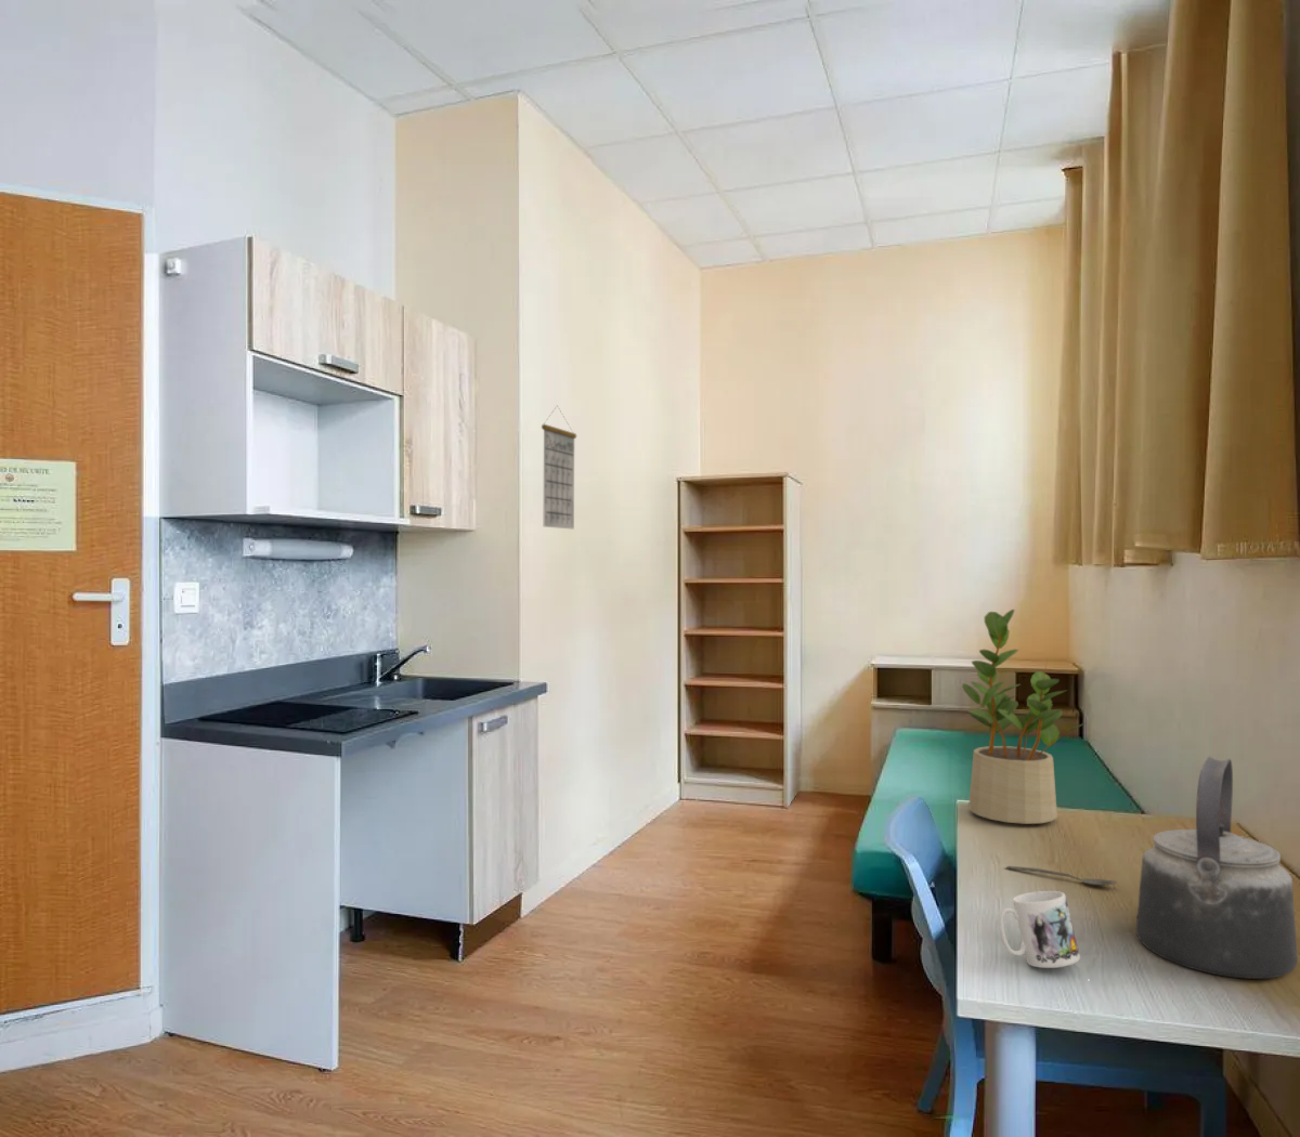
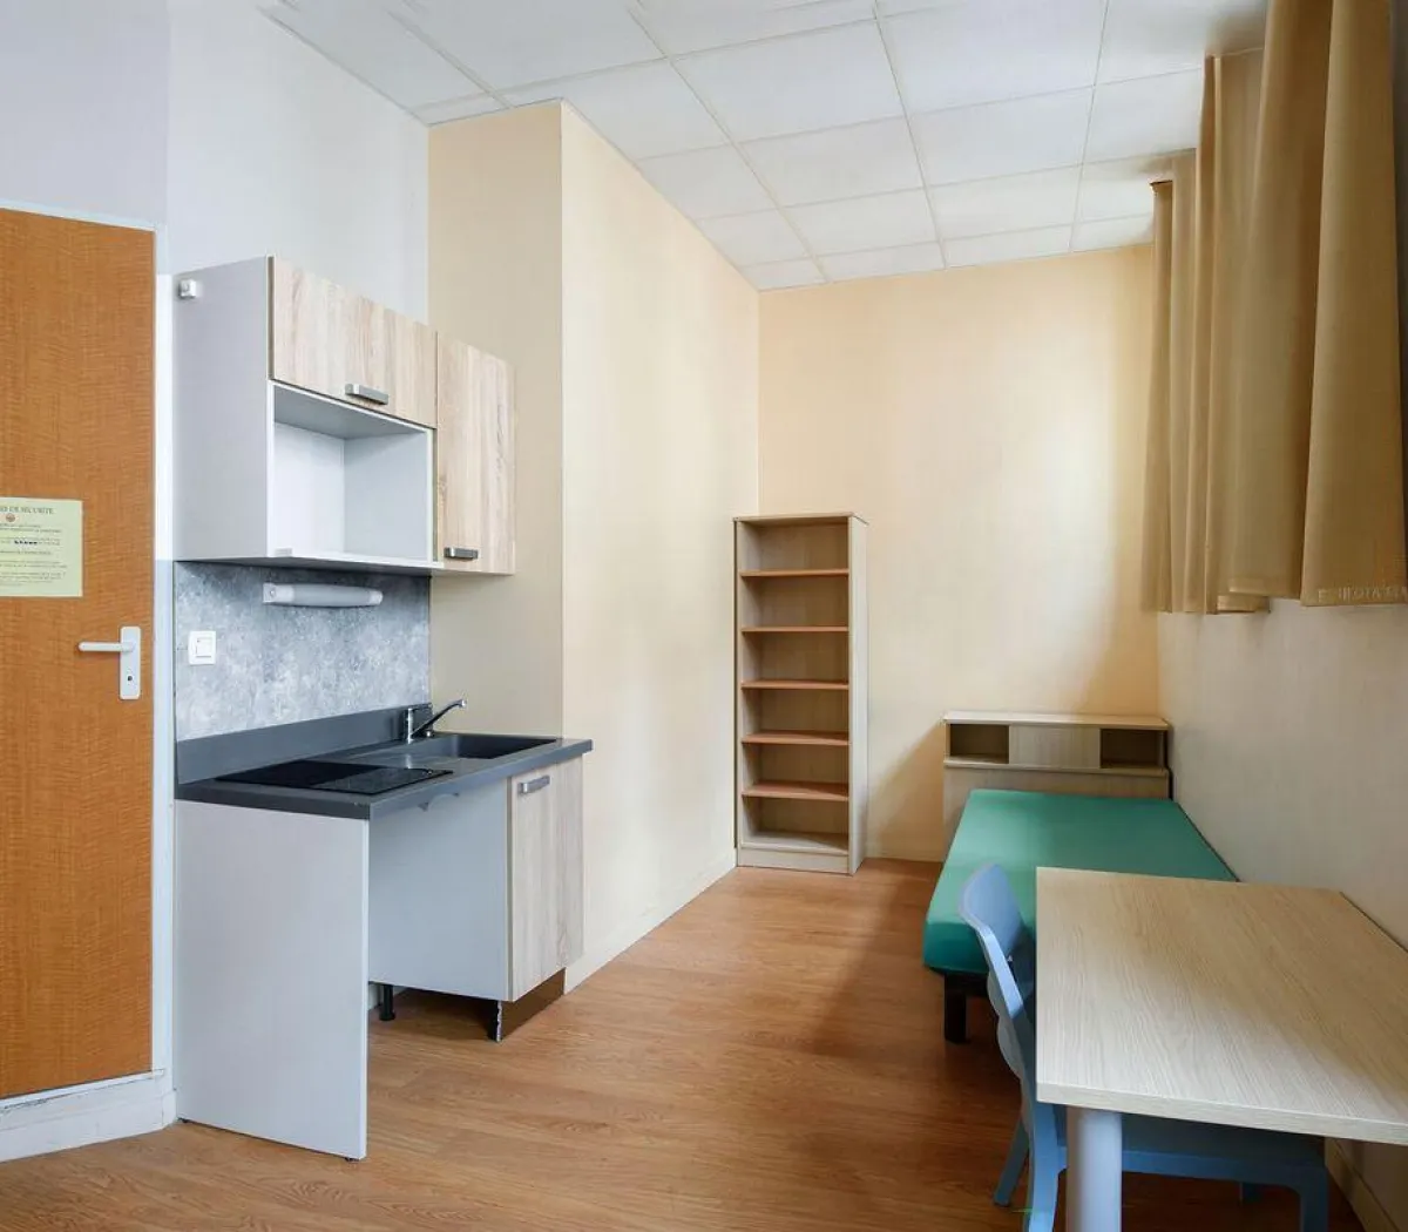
- spoon (1059, 874)
- potted plant (1025, 715)
- mug (1039, 929)
- kettle (1216, 852)
- calendar (559, 465)
